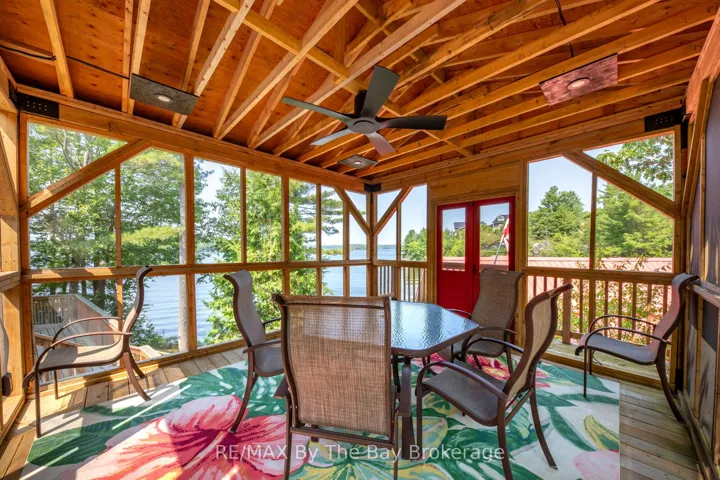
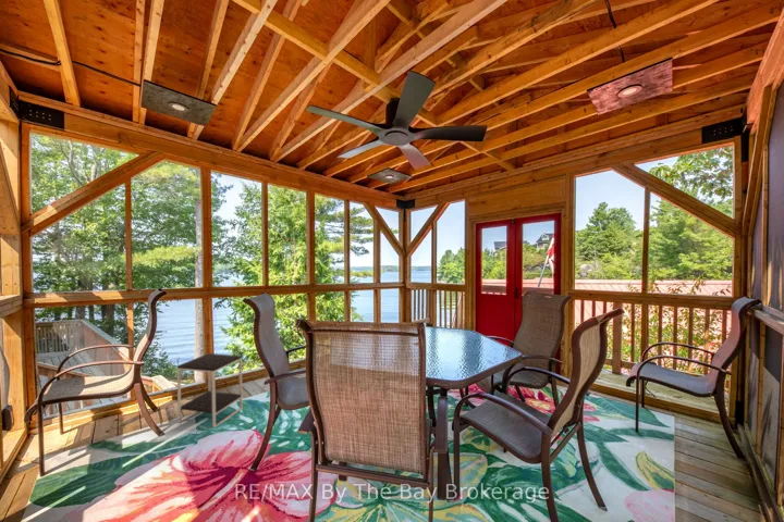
+ side table (210, 388)
